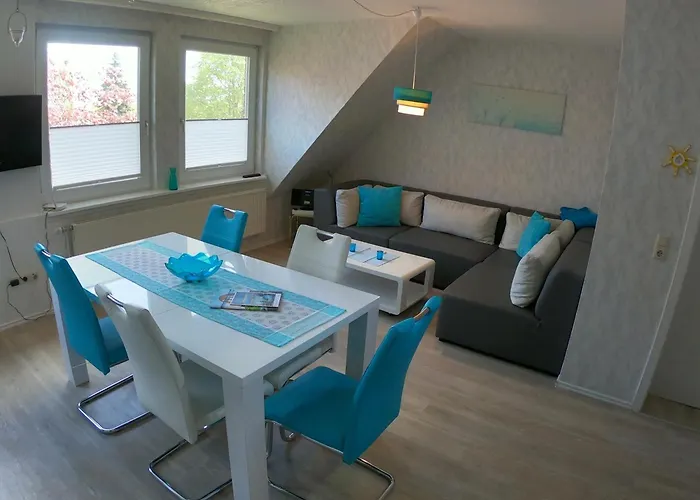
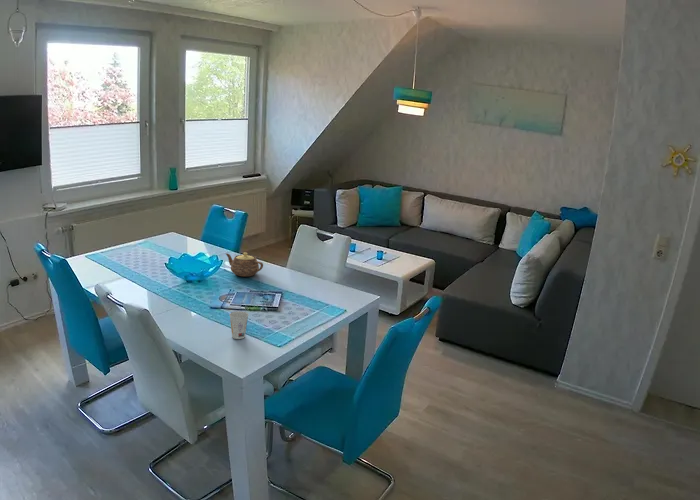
+ teapot (243, 263)
+ cup (238, 325)
